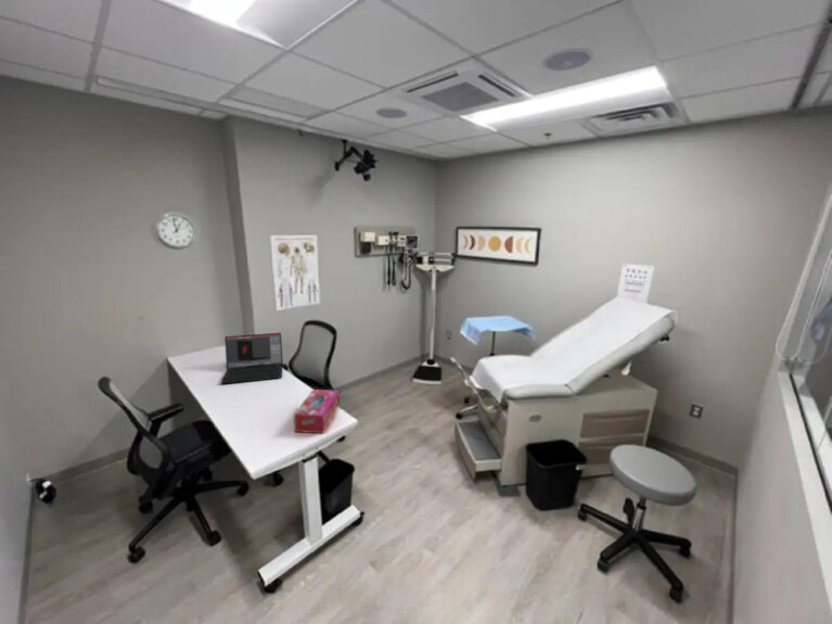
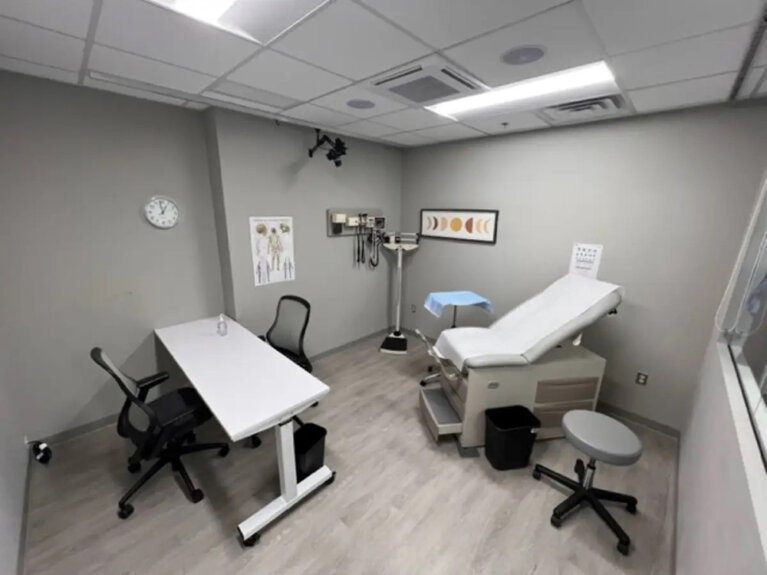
- tissue box (318, 409)
- laptop (253, 357)
